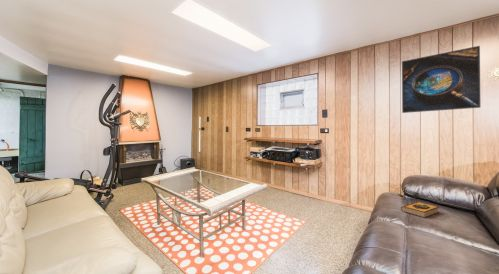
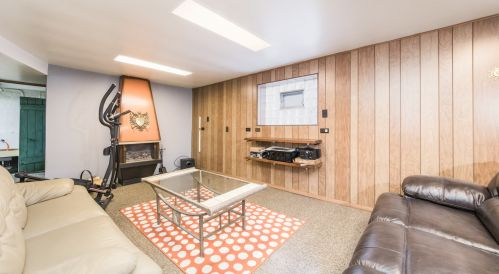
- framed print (437, 82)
- hardback book (419, 208)
